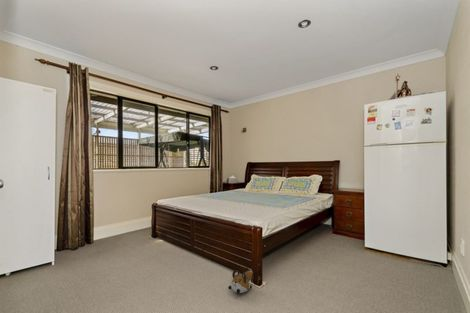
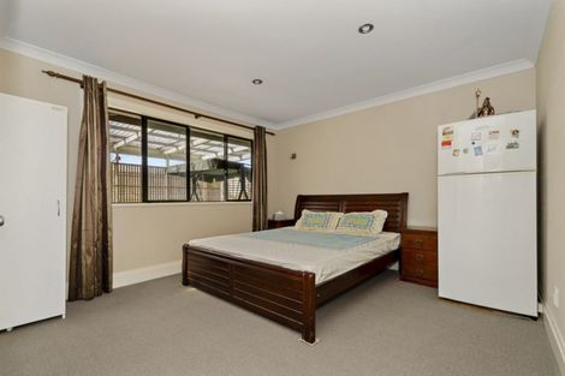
- plush toy (242, 279)
